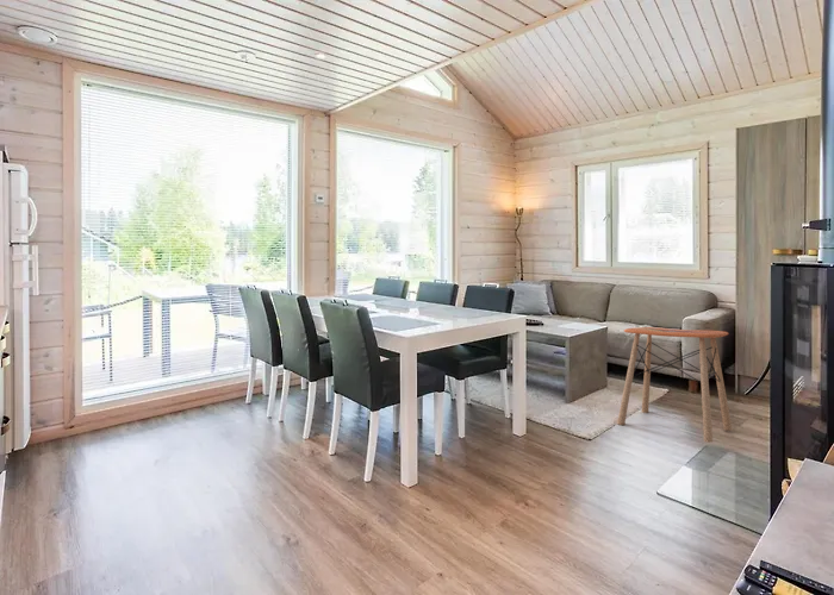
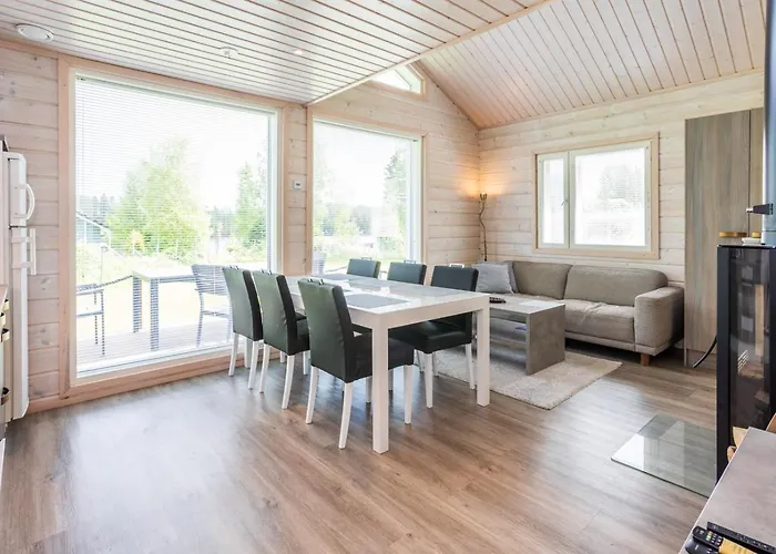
- side table (678, 369)
